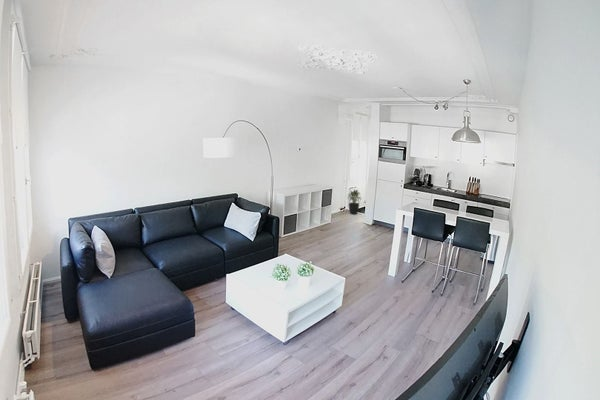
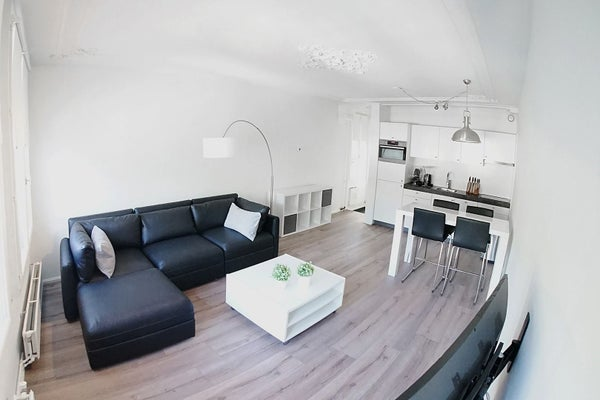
- potted plant (353, 201)
